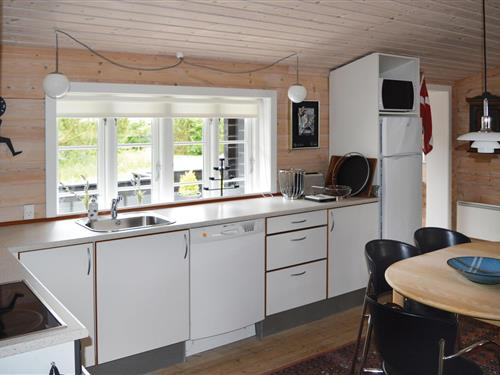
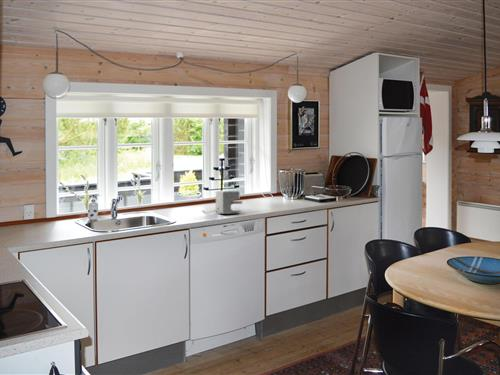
+ coffee maker (221, 201)
